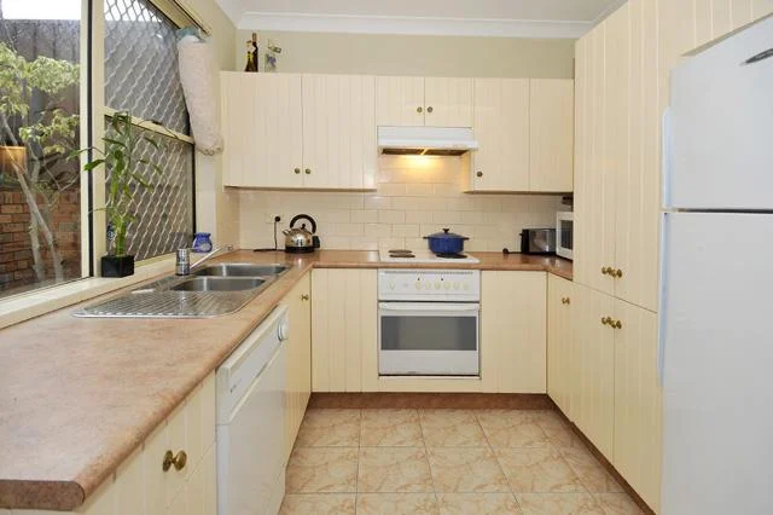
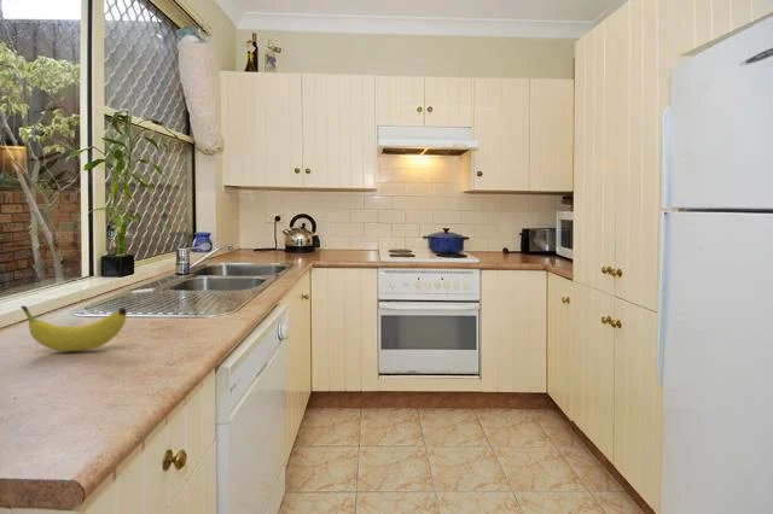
+ fruit (76, 327)
